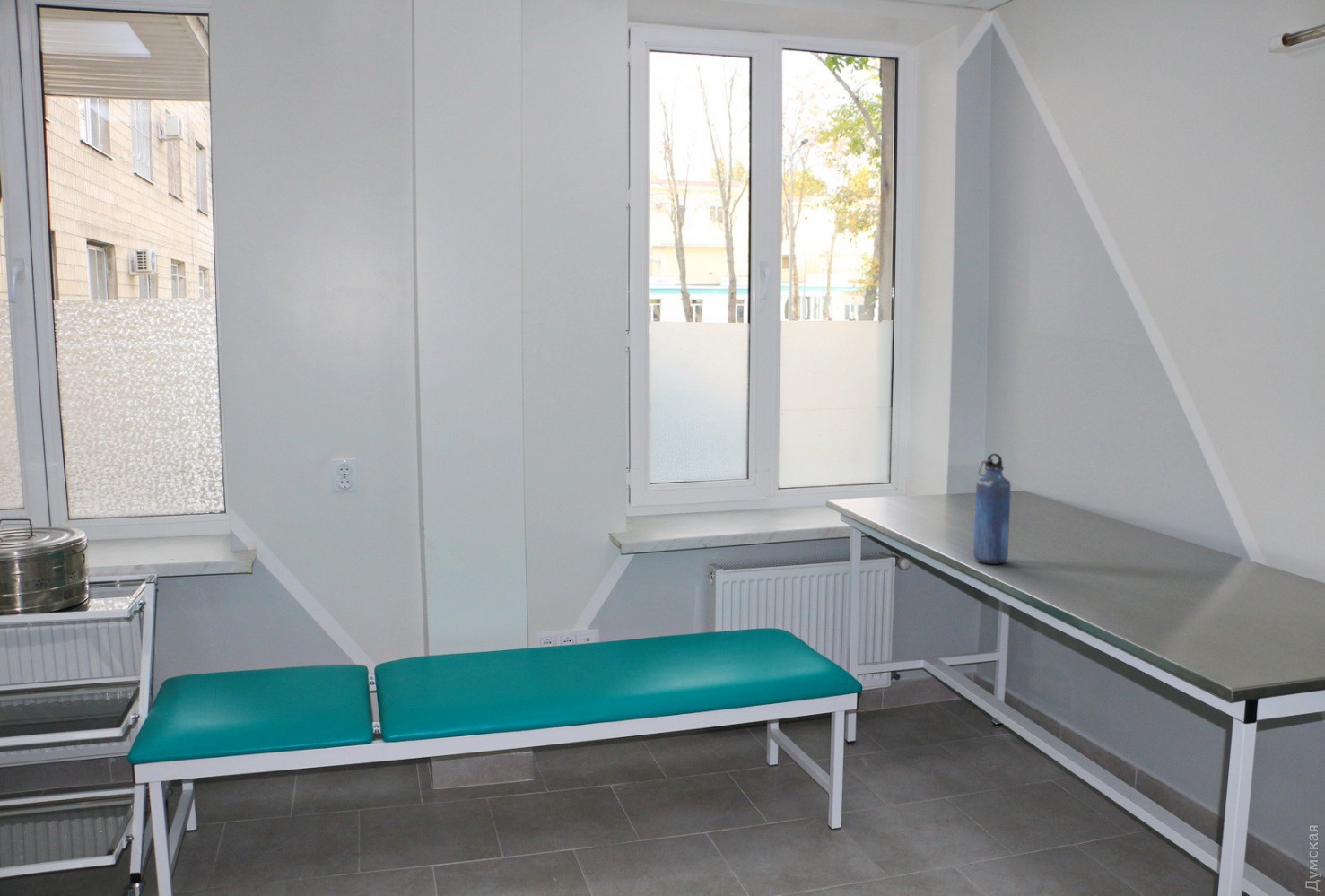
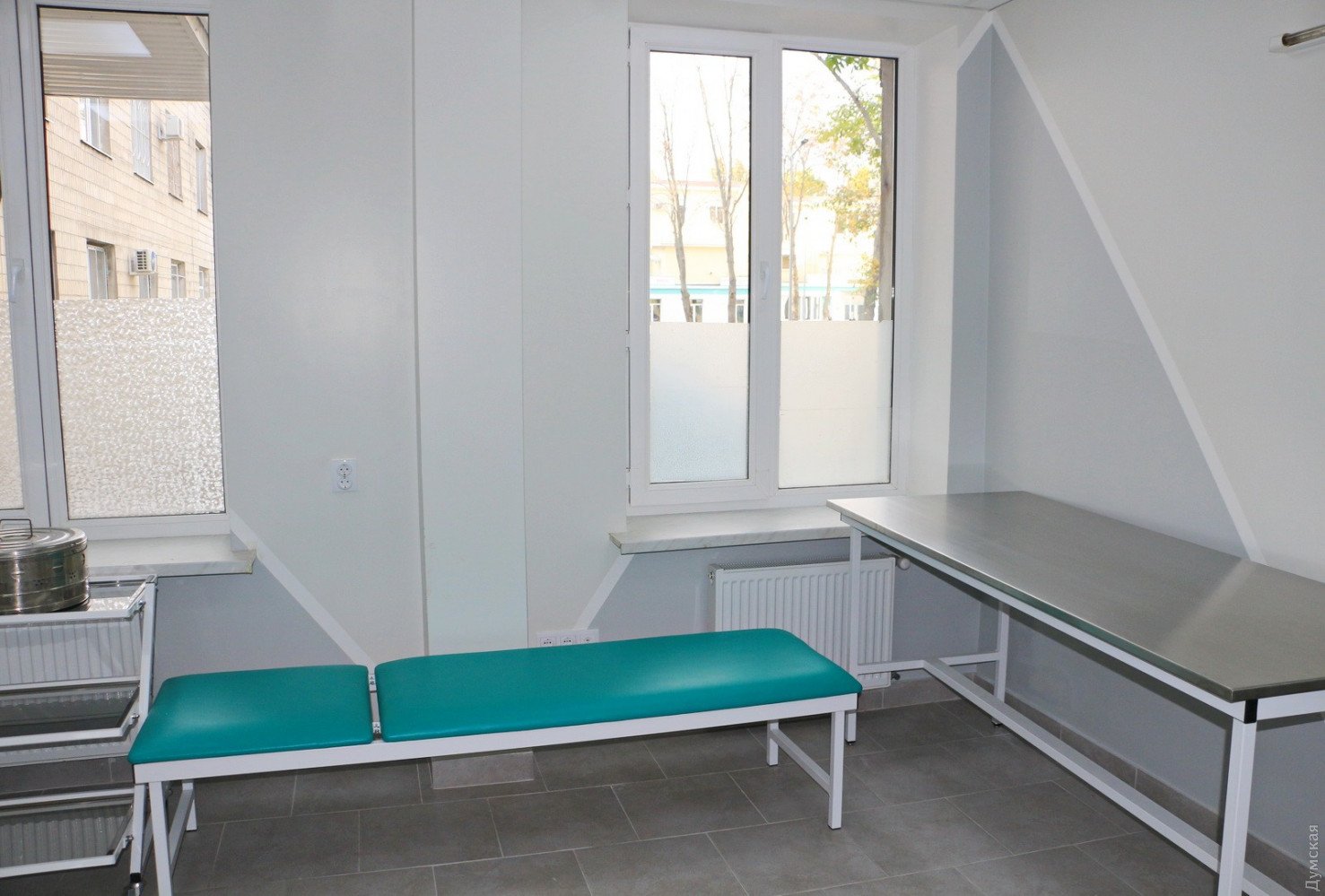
- water bottle (991, 507)
